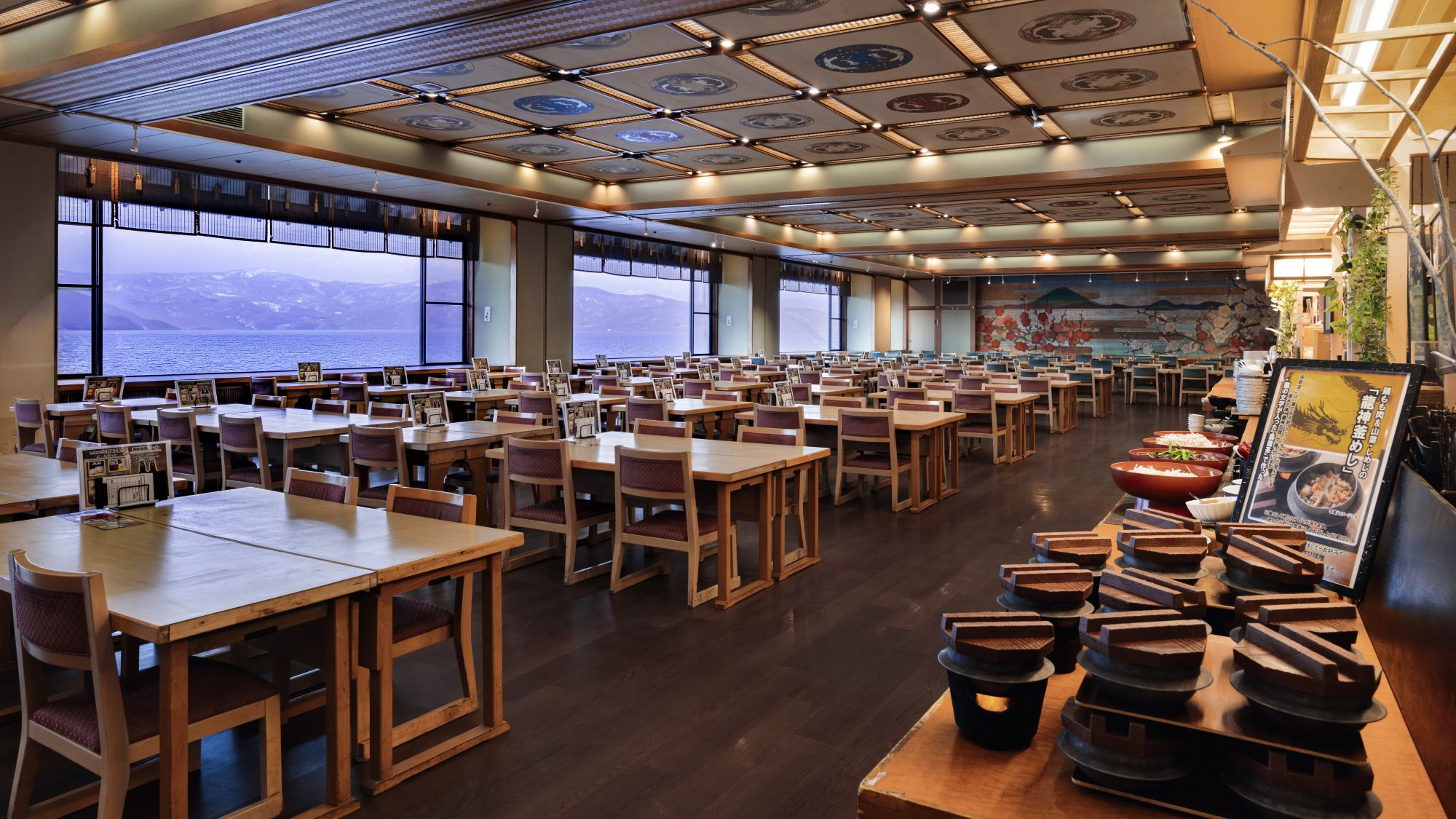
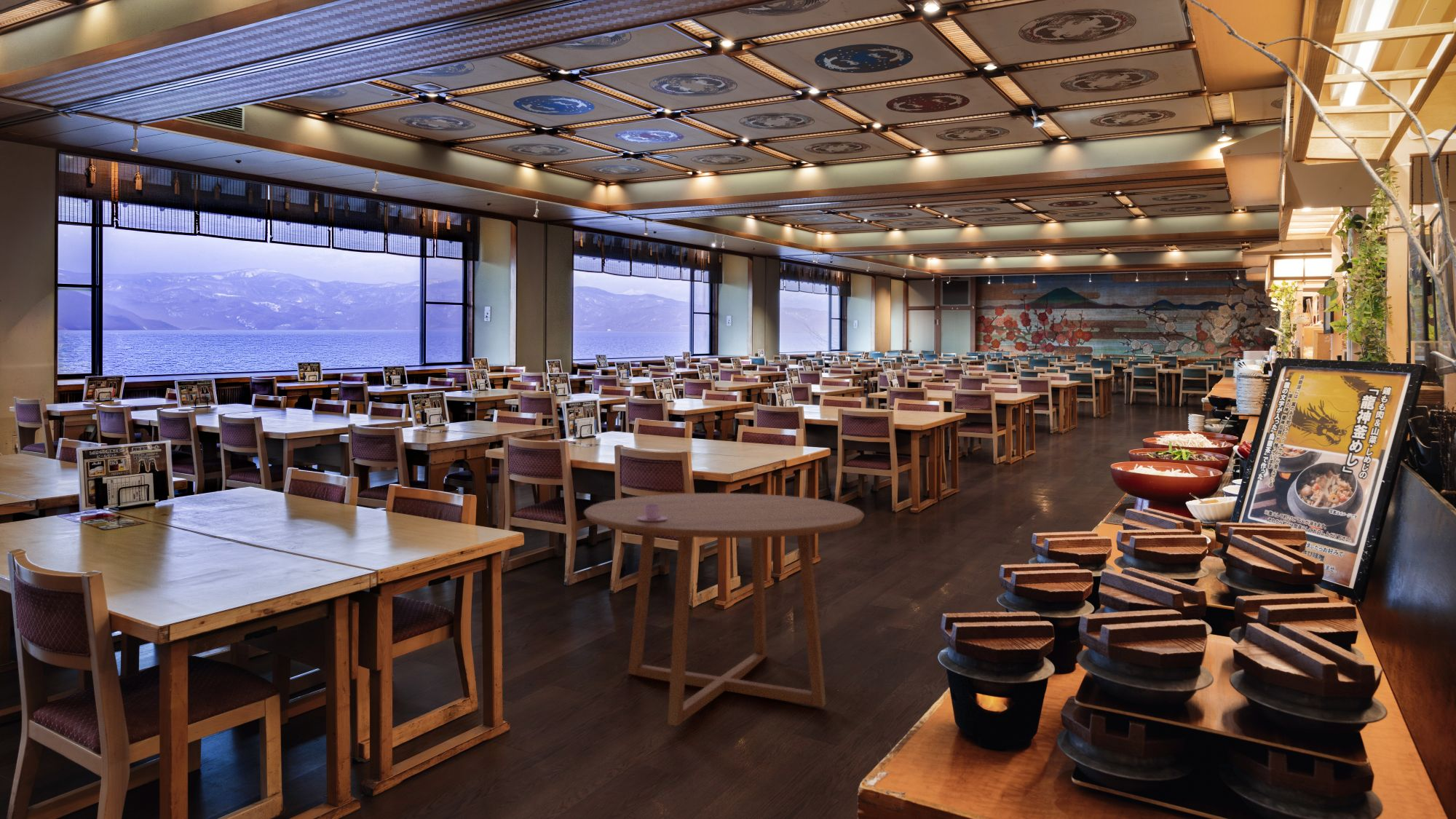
+ teacup (652, 505)
+ dining table (753, 598)
